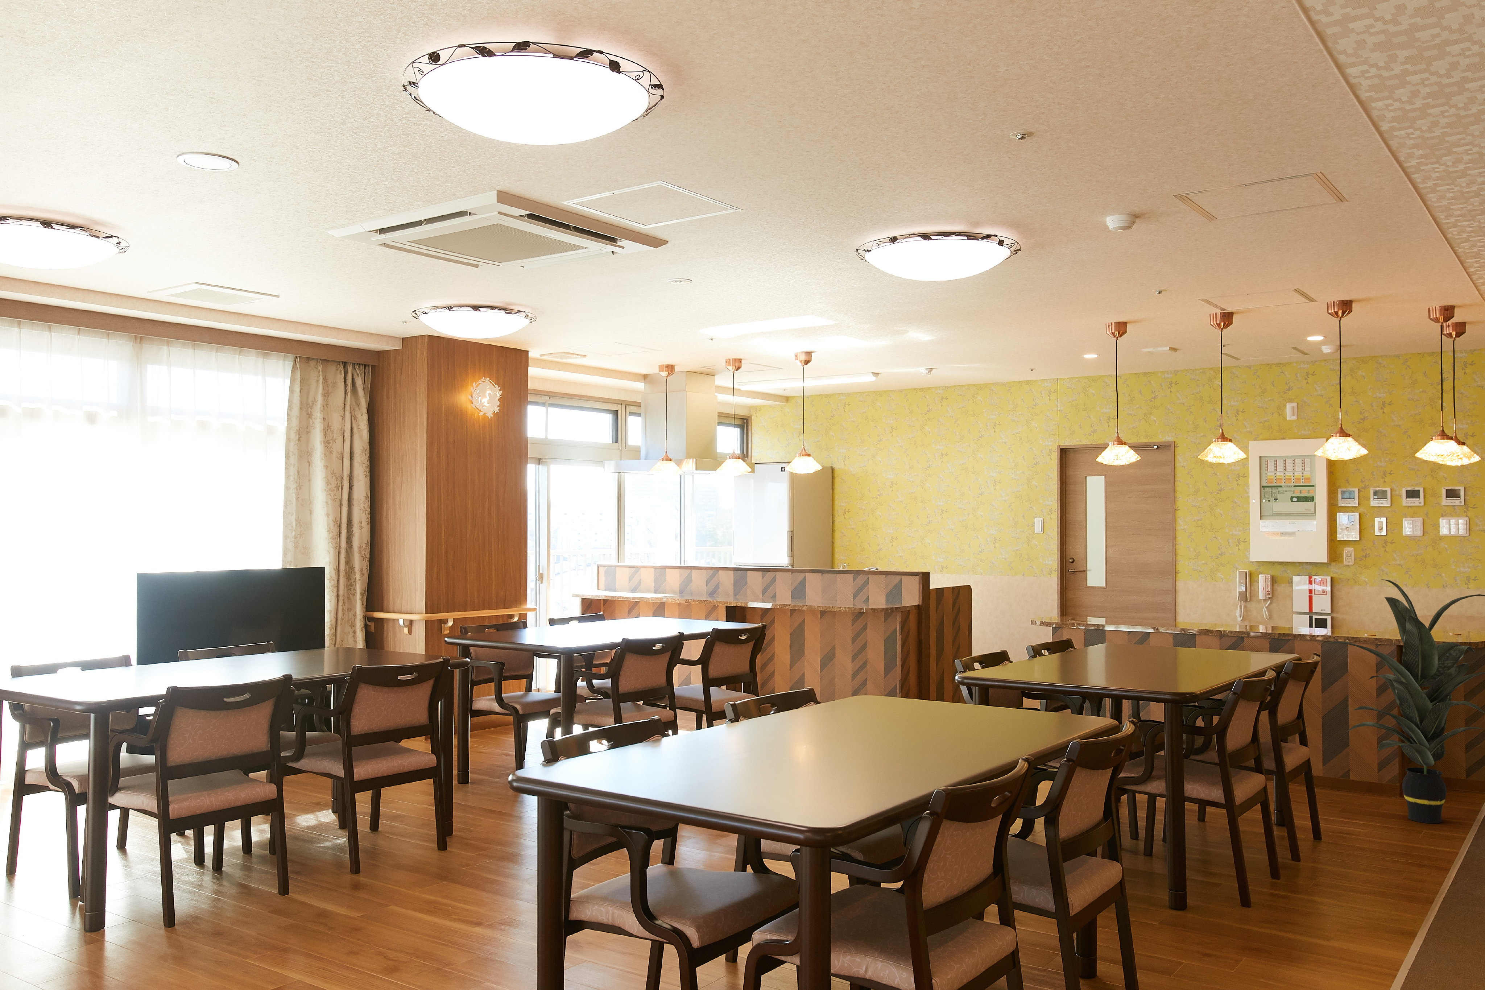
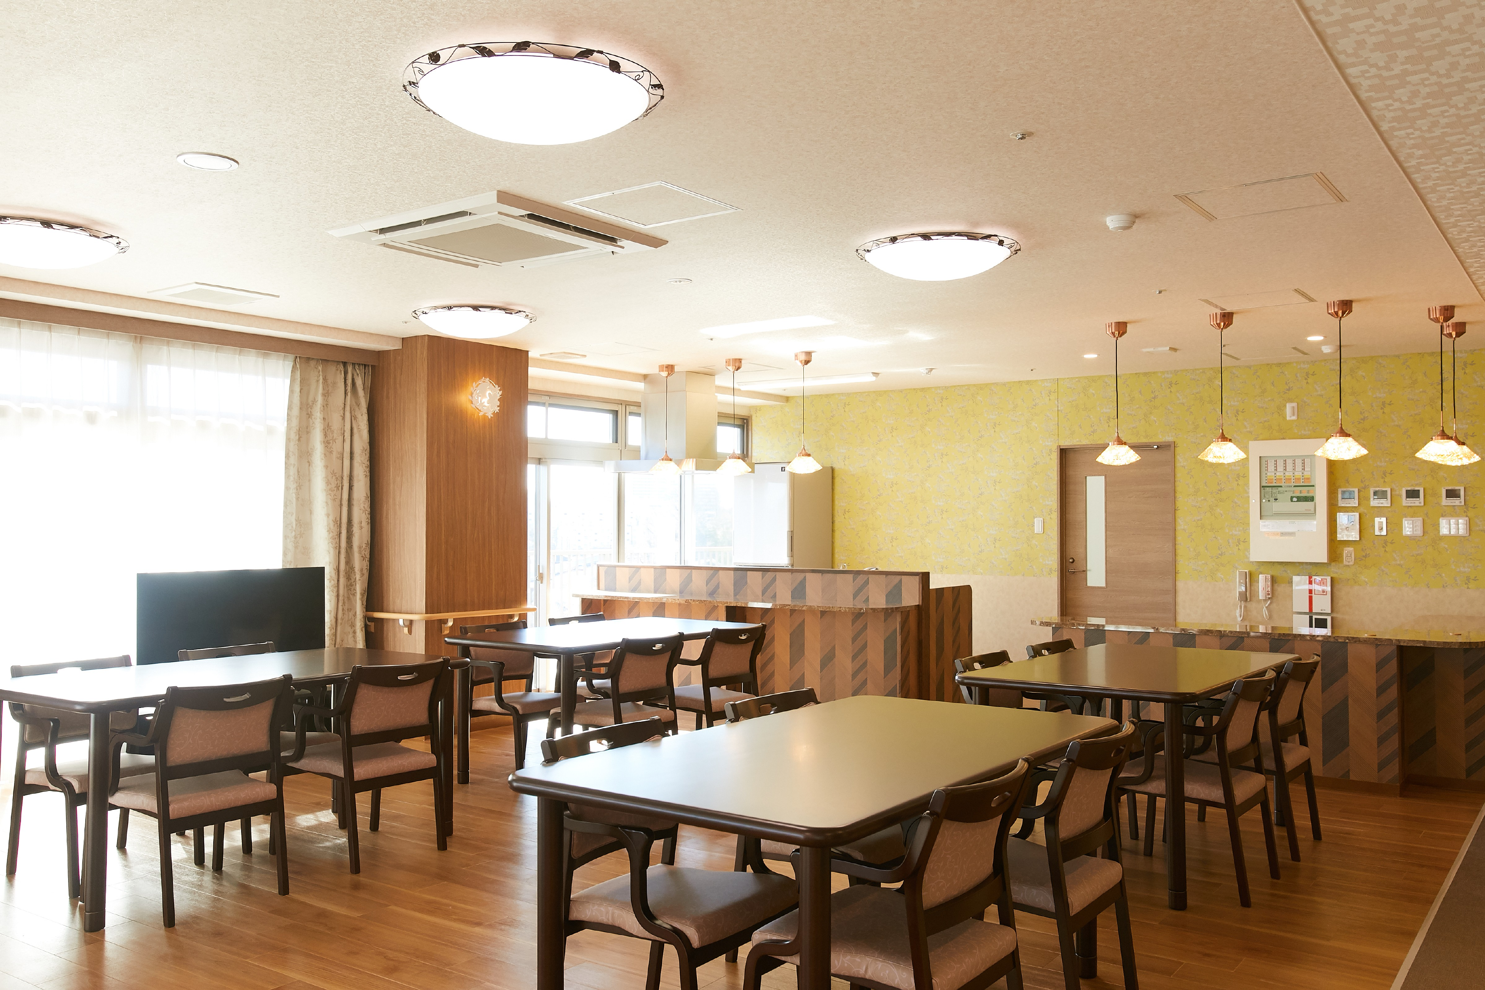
- indoor plant (1414, 698)
